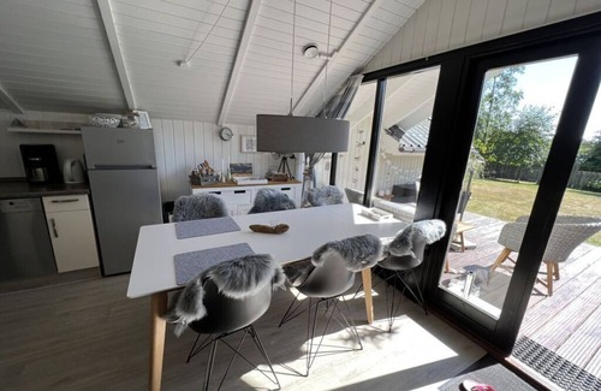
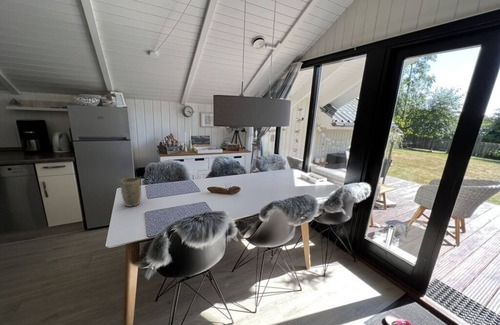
+ plant pot (131, 192)
